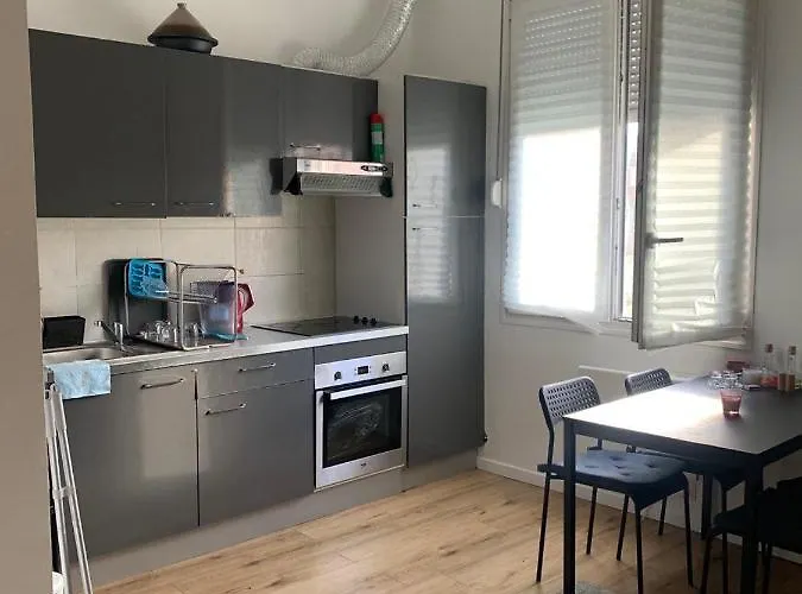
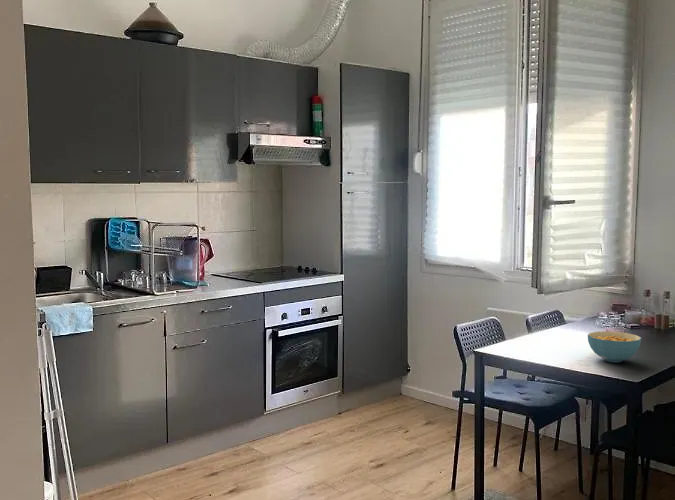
+ cereal bowl (613, 348)
